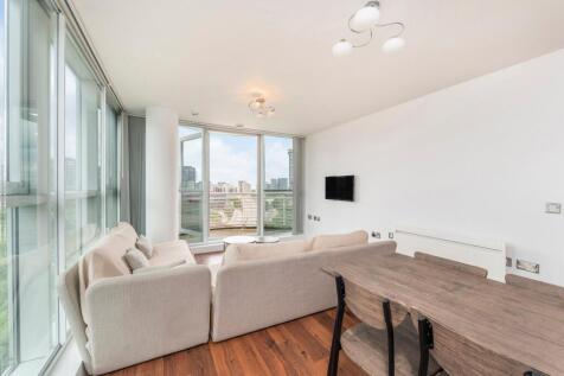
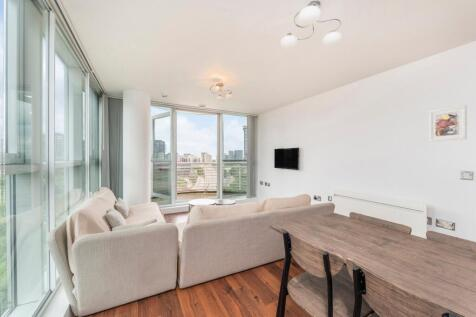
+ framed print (446, 124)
